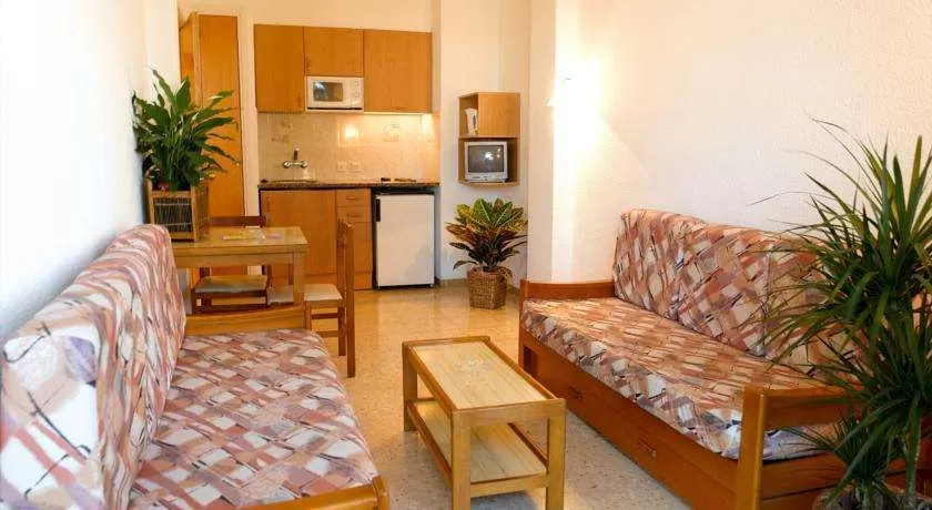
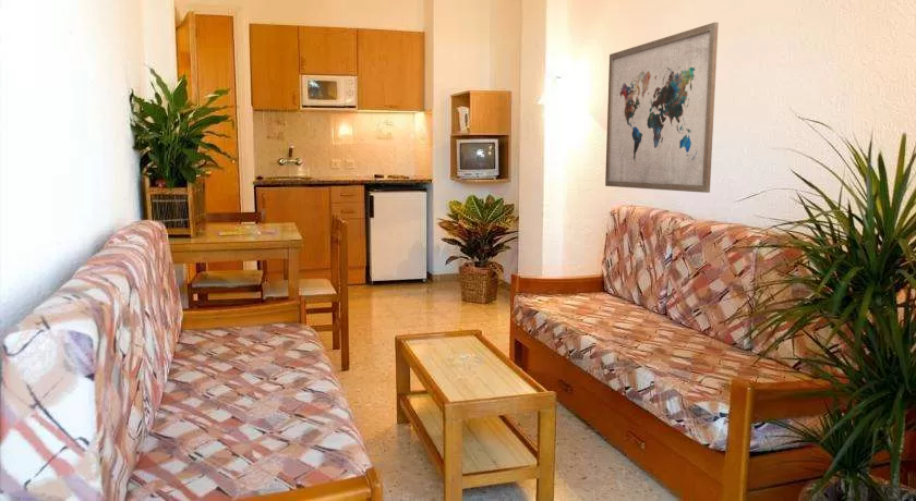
+ wall art (653, 115)
